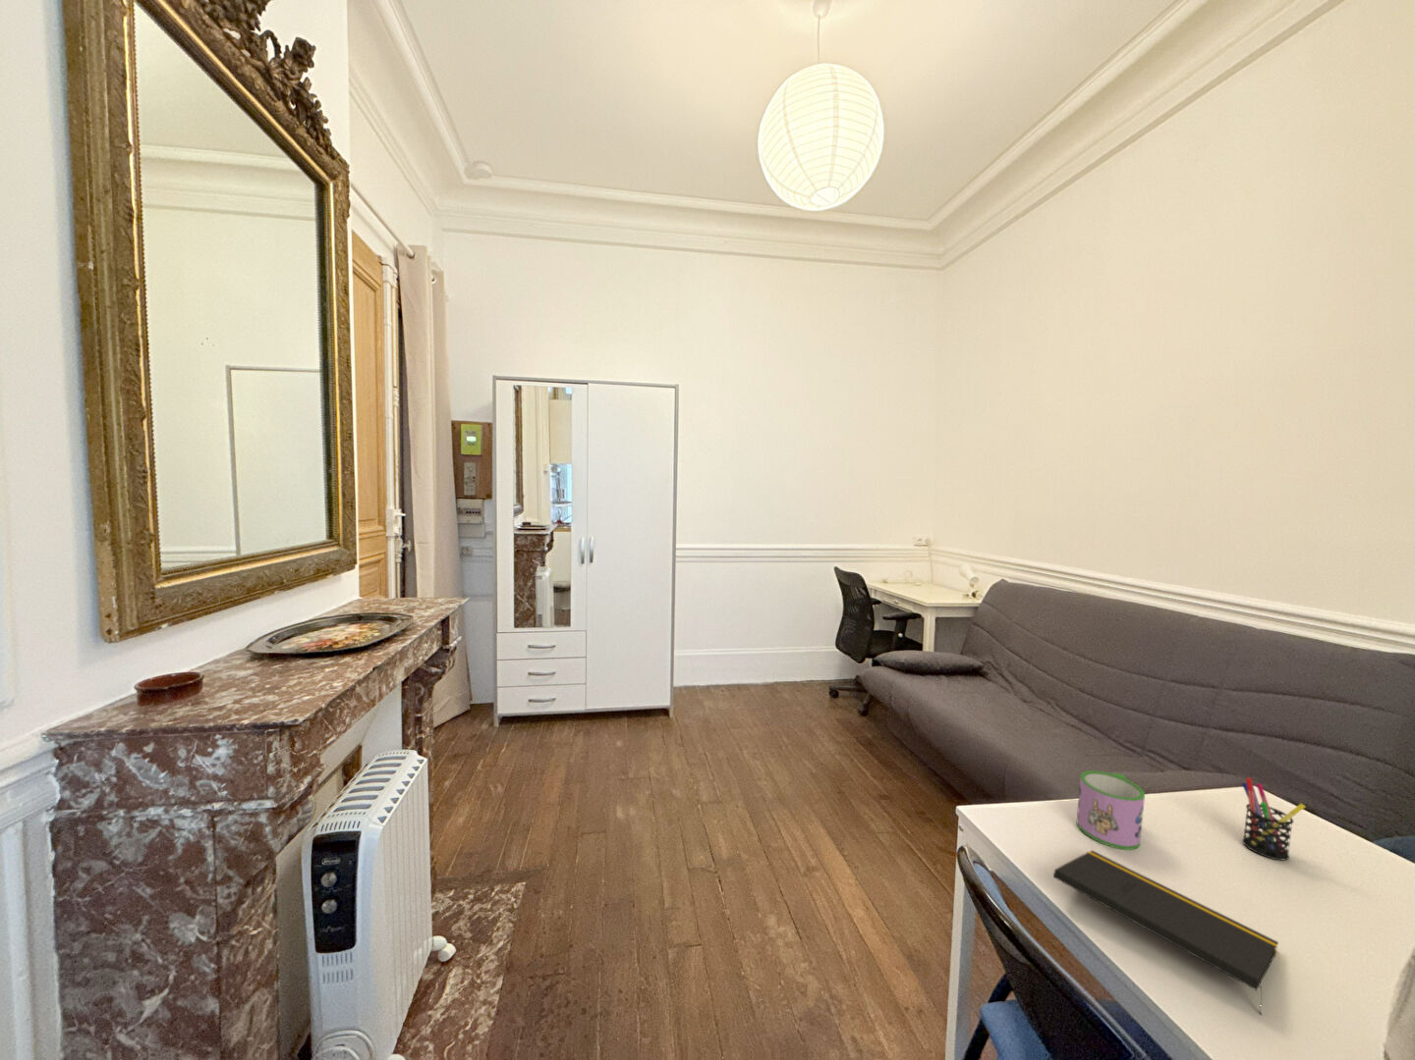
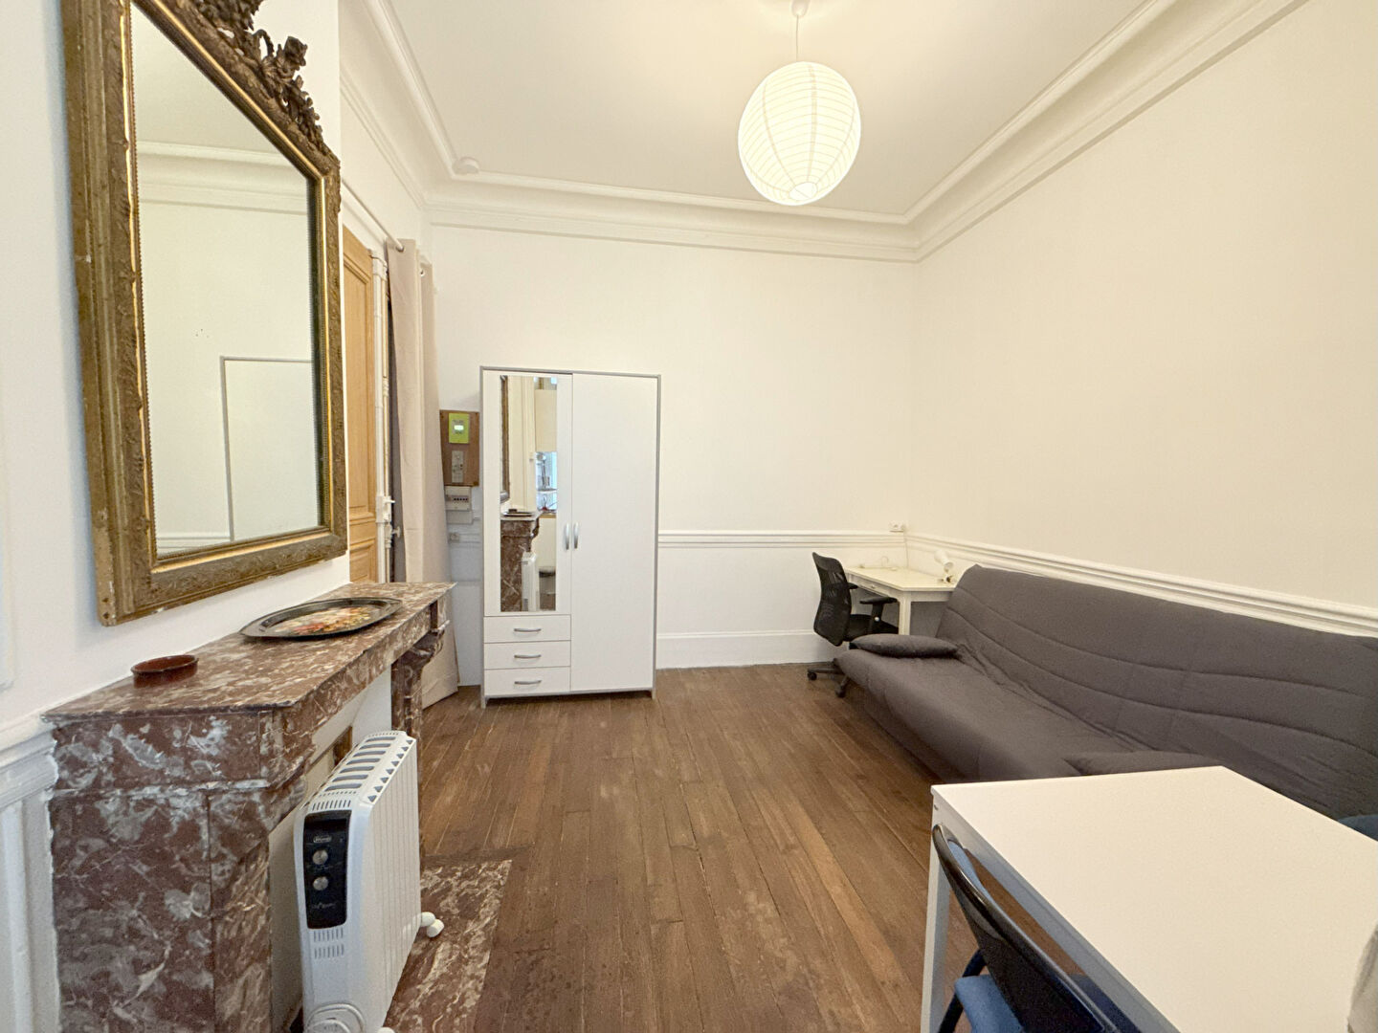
- pen holder (1265, 817)
- notepad (1160, 907)
- mug (1111, 804)
